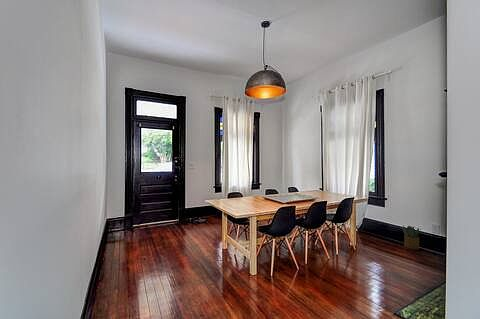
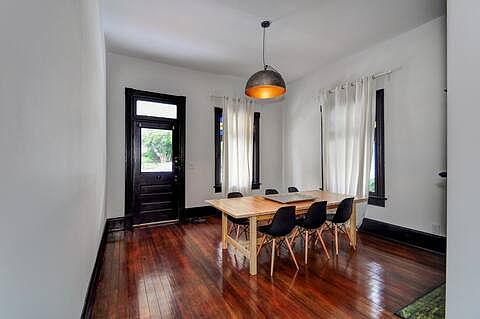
- potted plant (410, 236)
